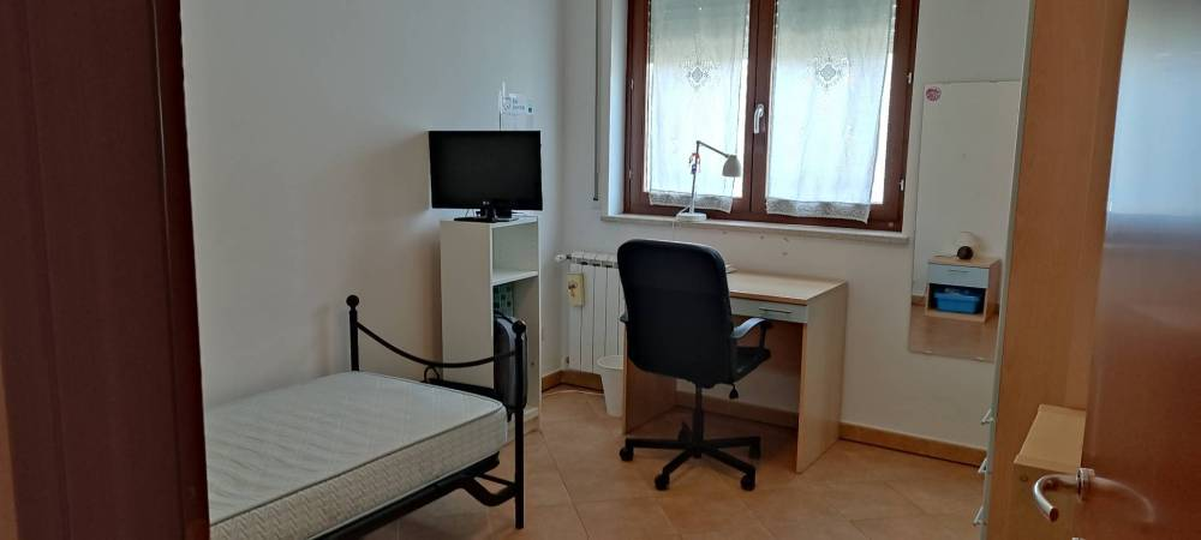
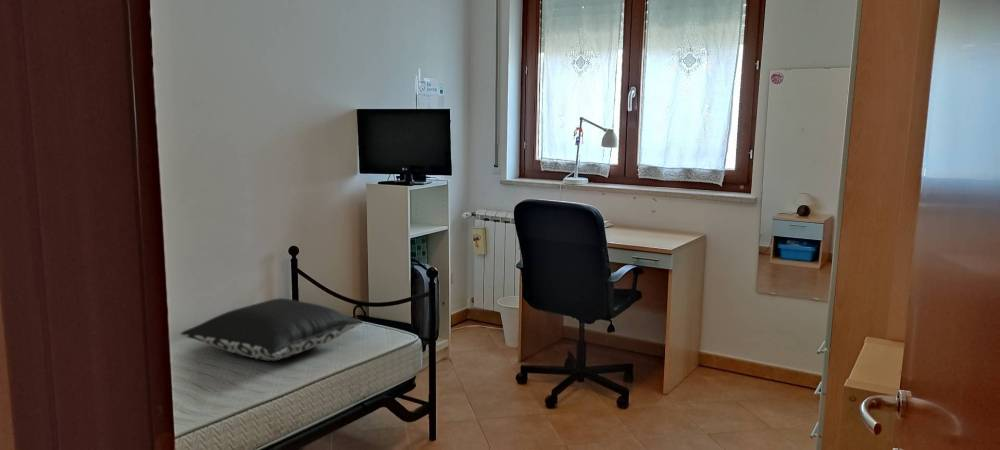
+ pillow (274, 327)
